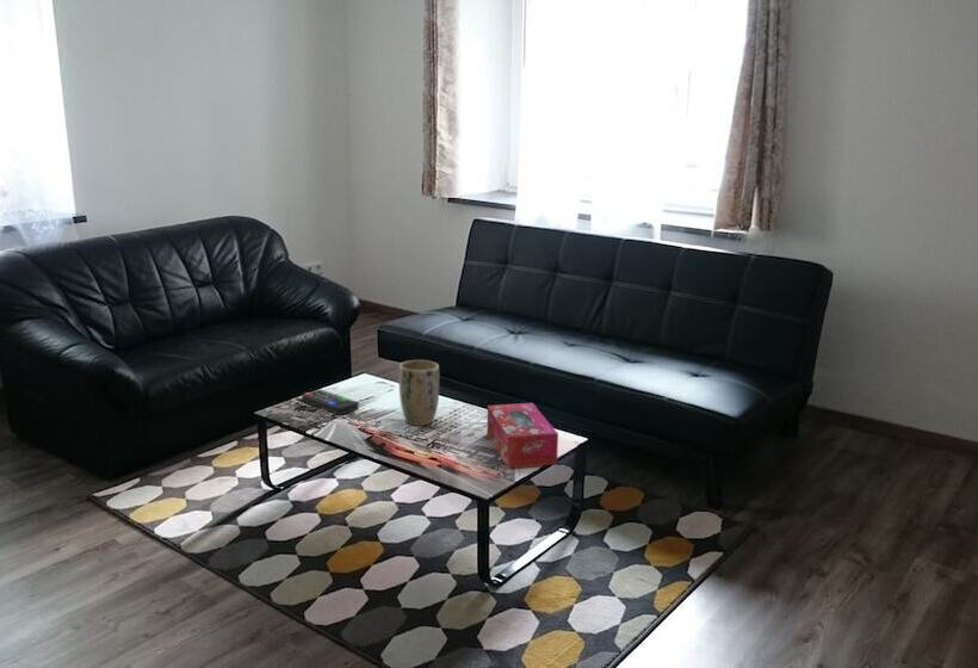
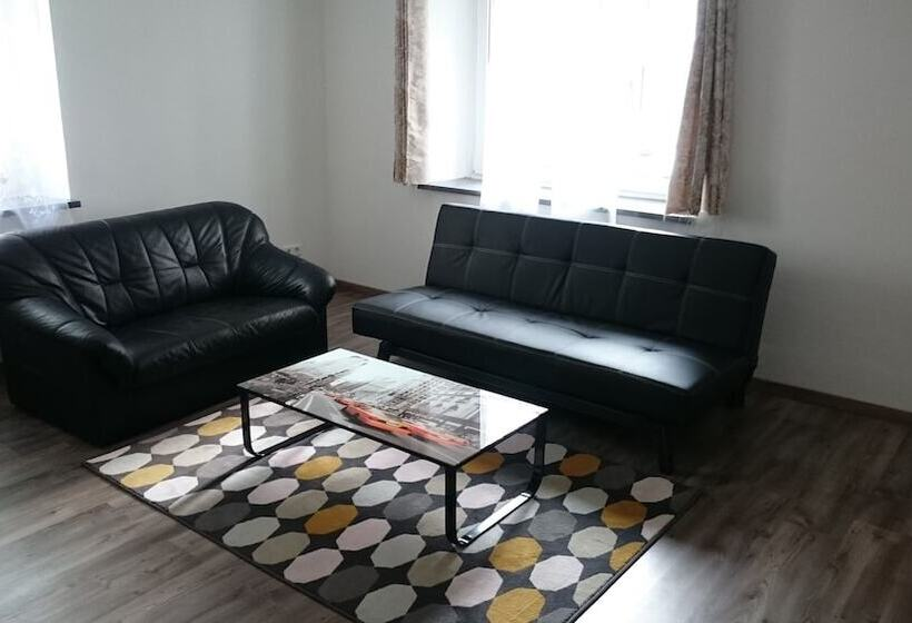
- tissue box (520, 433)
- plant pot (419, 392)
- remote control (329, 401)
